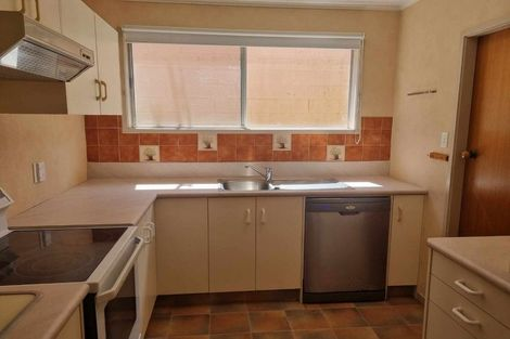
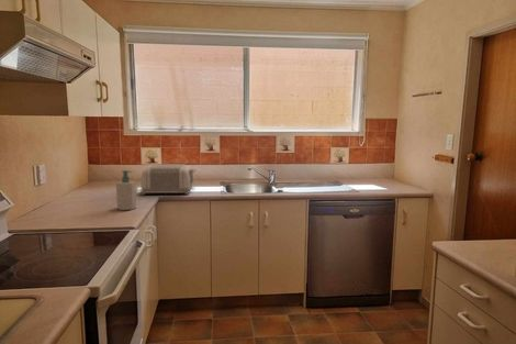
+ toaster (170, 178)
+ soap bottle (125, 189)
